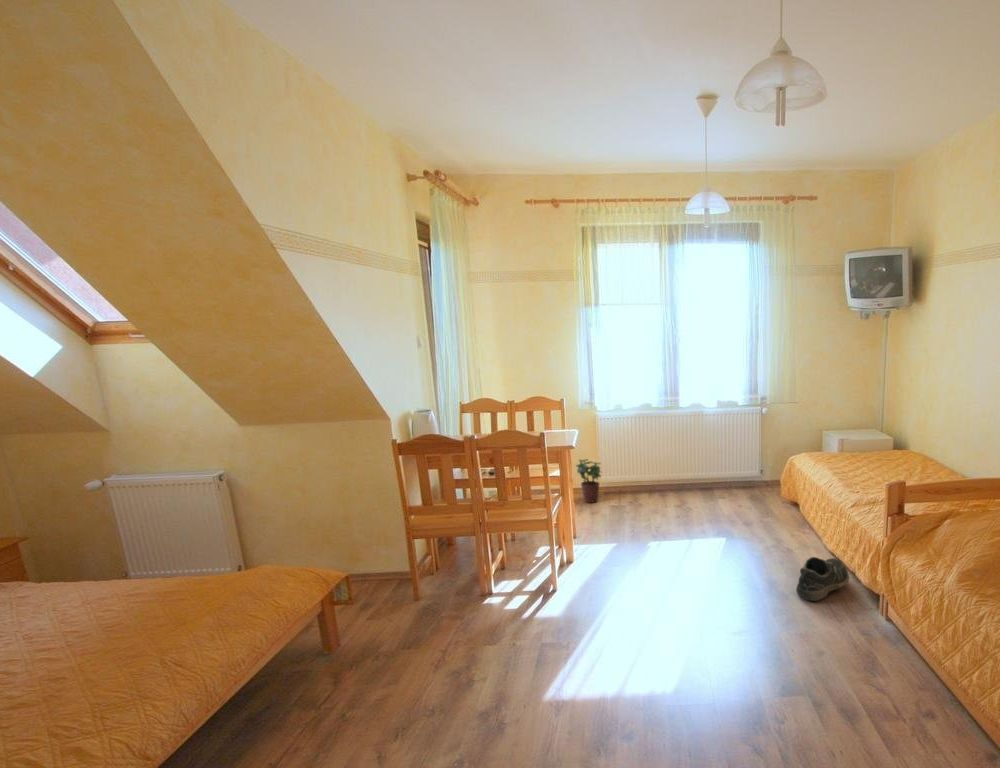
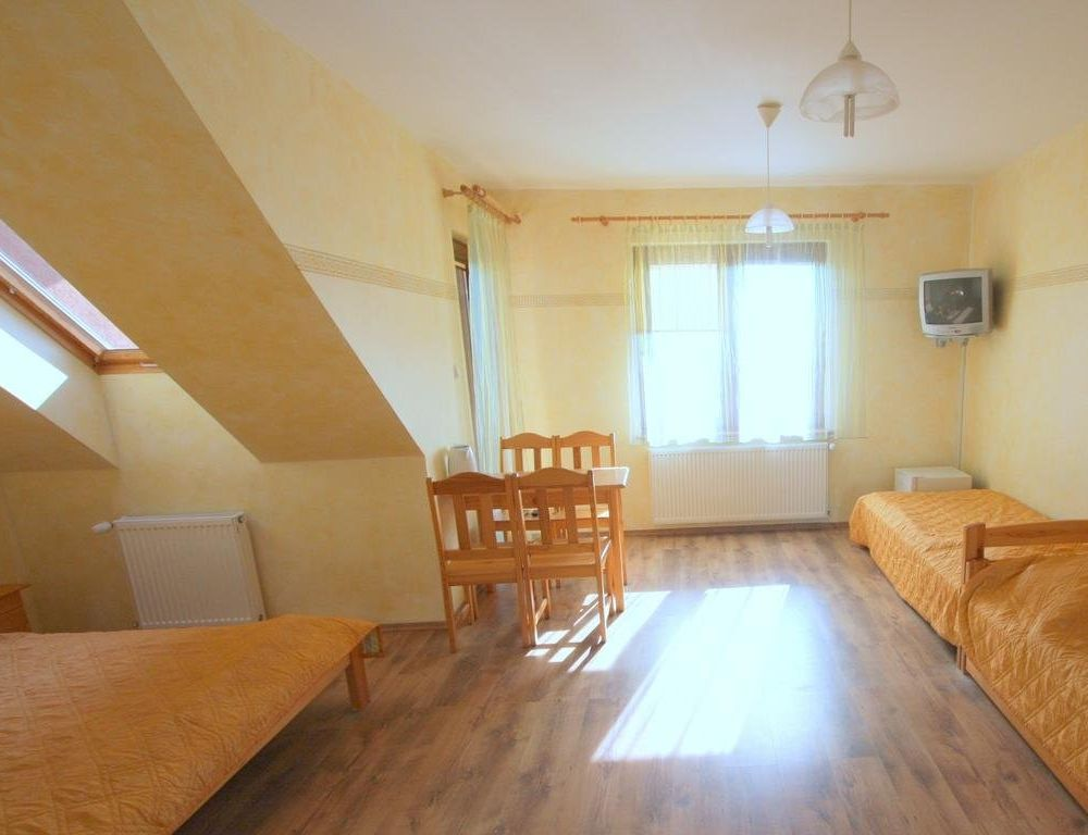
- potted plant (588, 479)
- shoe (822, 571)
